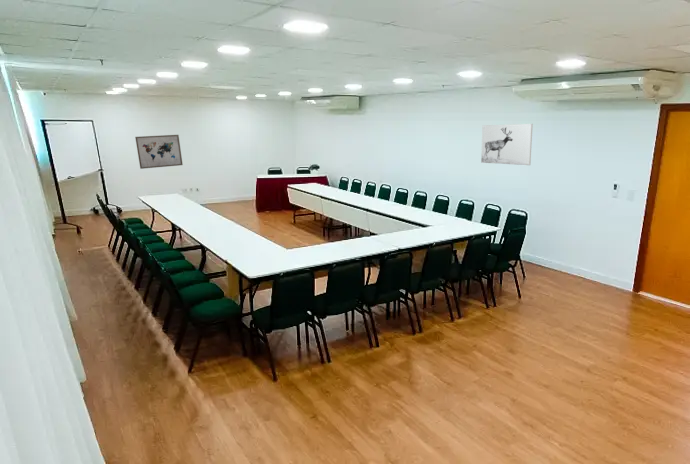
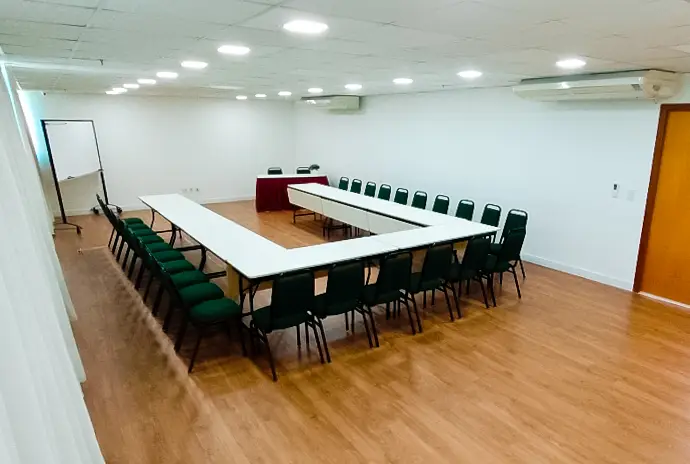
- wall art (159, 151)
- wall art (505, 144)
